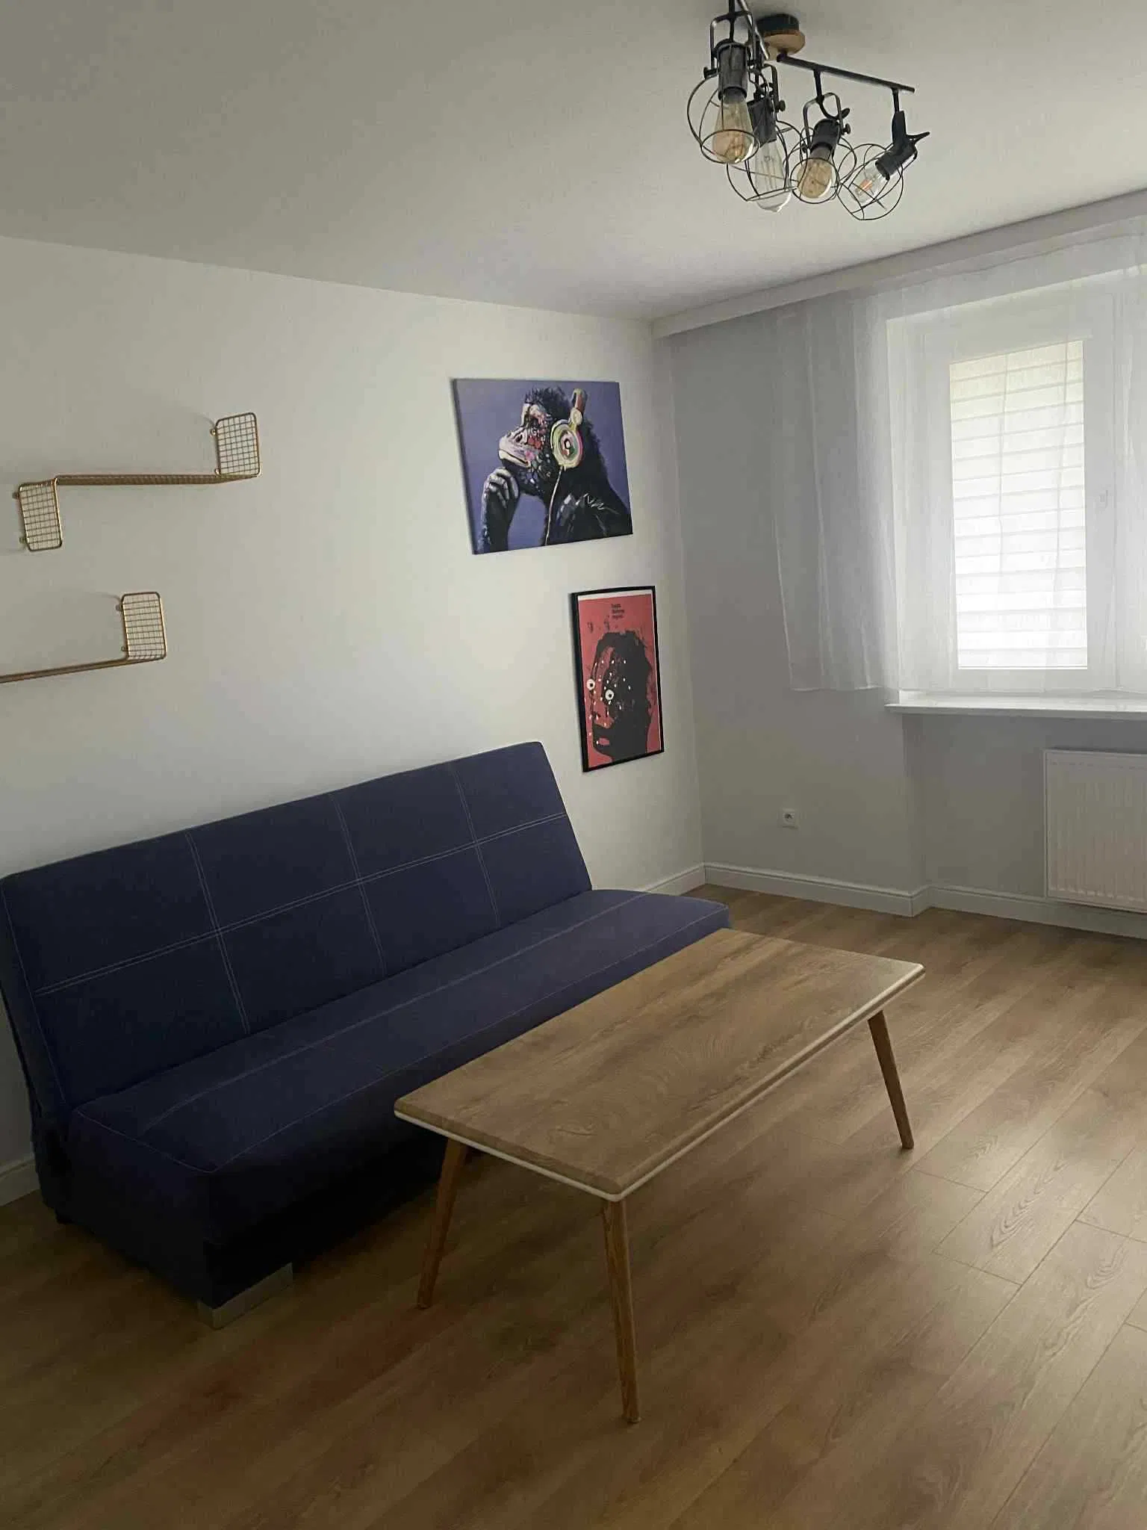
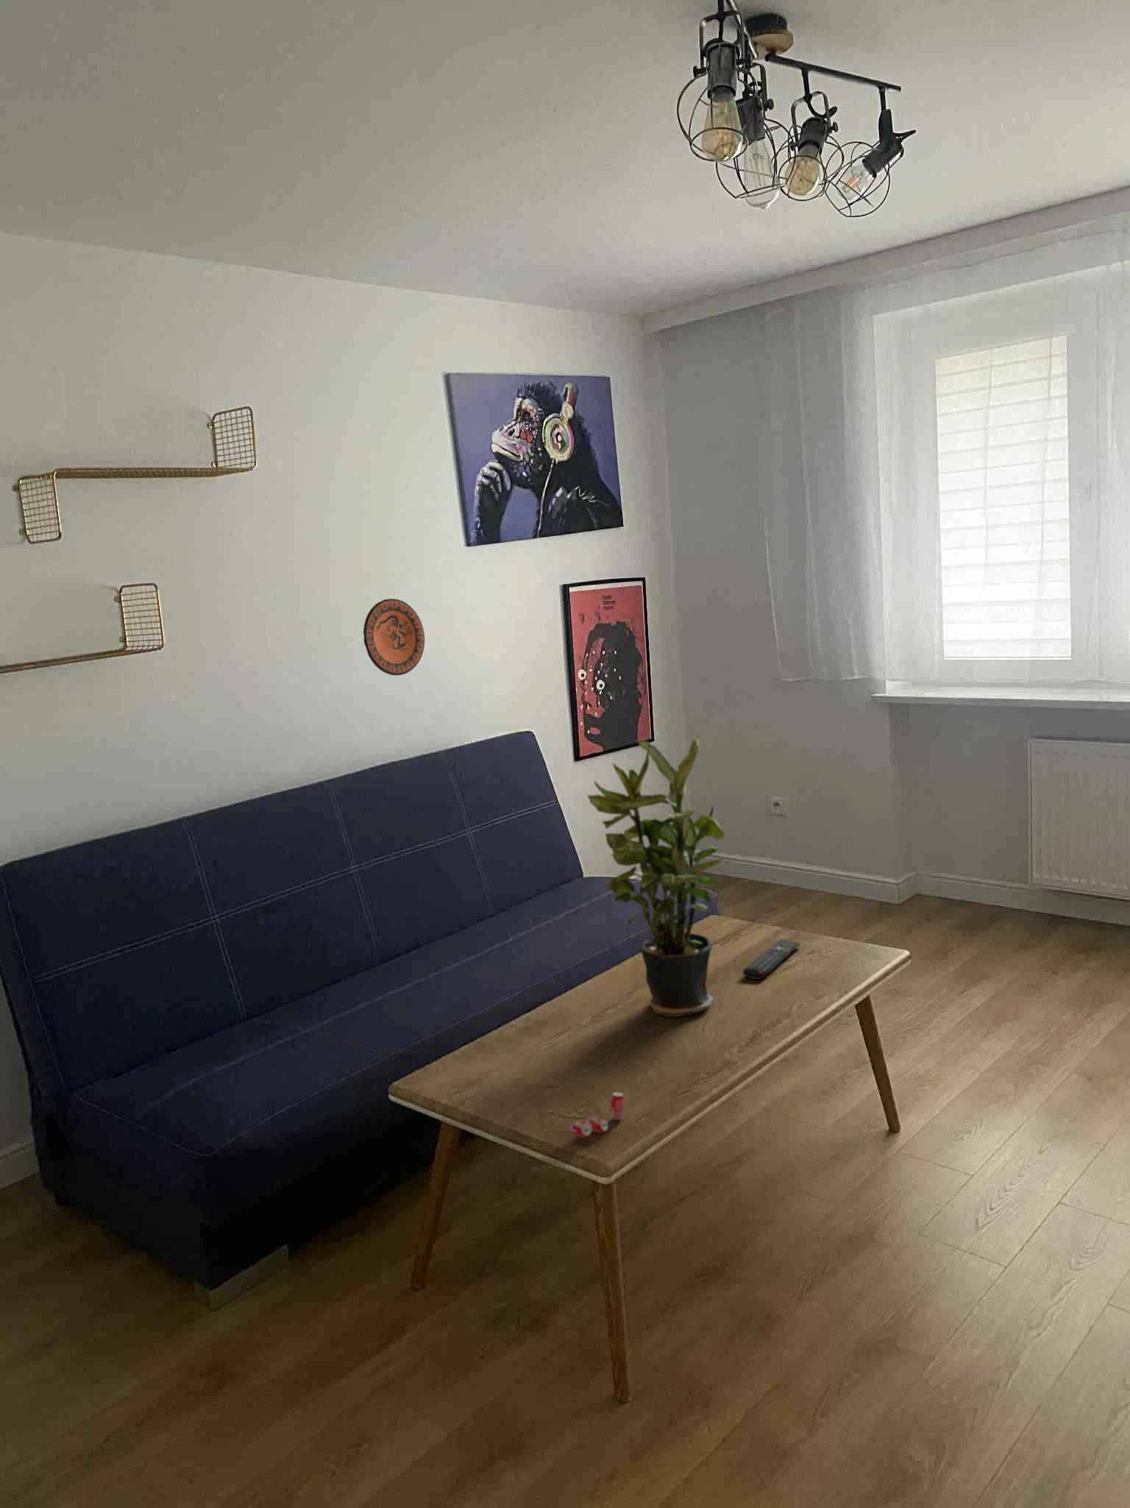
+ potted plant (659, 876)
+ decorative plate (394, 636)
+ remote control (772, 958)
+ beverage can (597, 1119)
